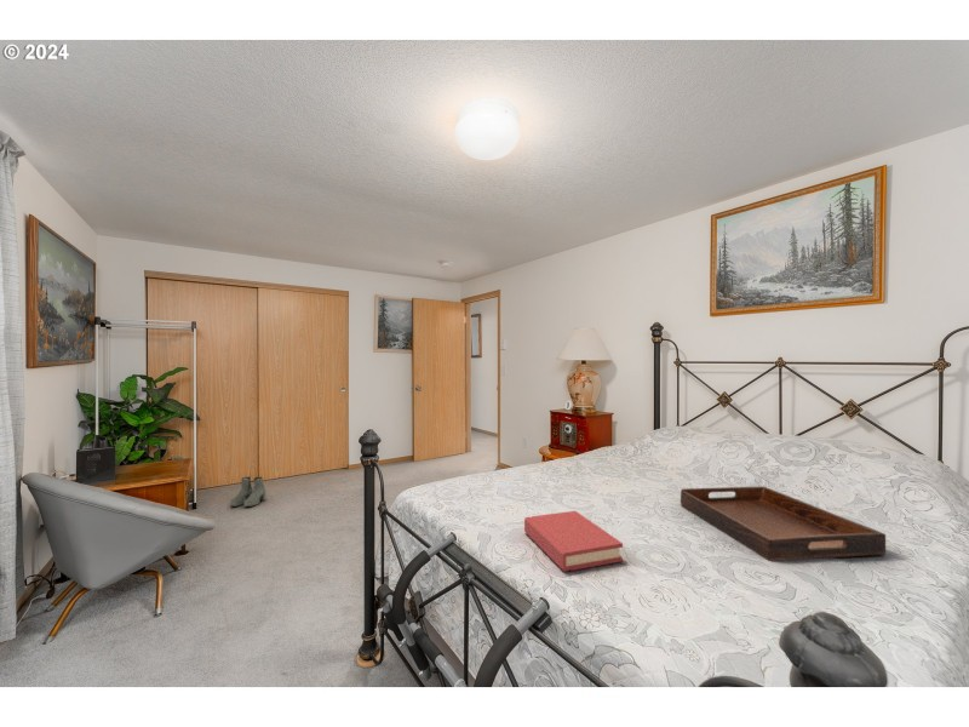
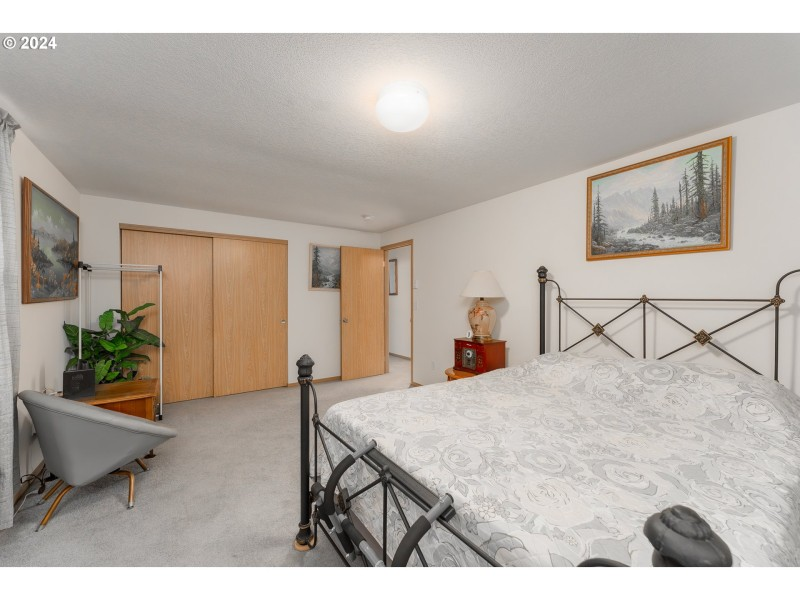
- hardback book (569, 537)
- serving tray (766, 516)
- boots (248, 491)
